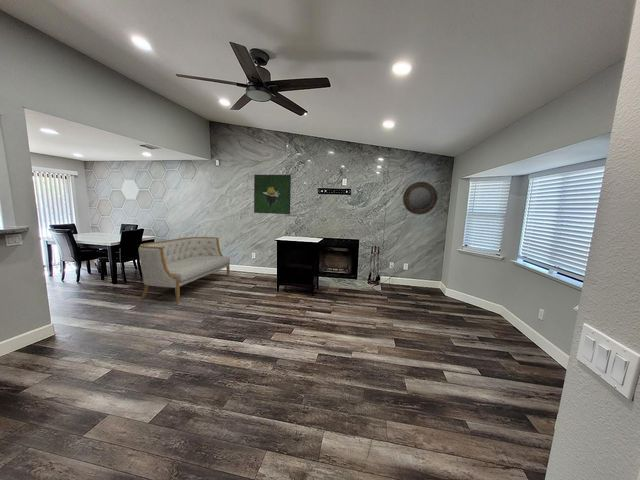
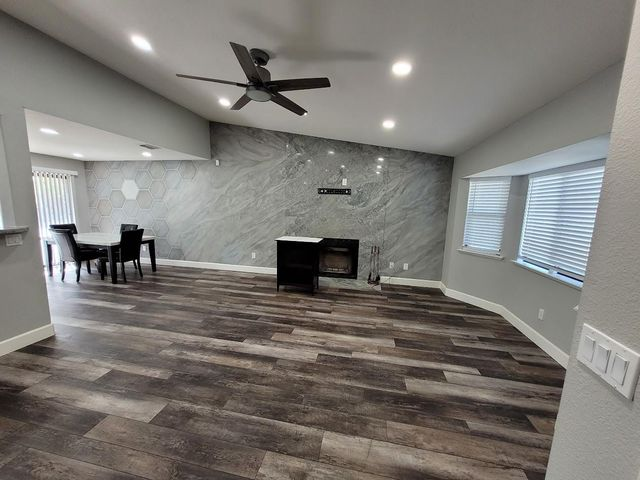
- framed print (272, 194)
- sofa (188, 264)
- home mirror (419, 198)
